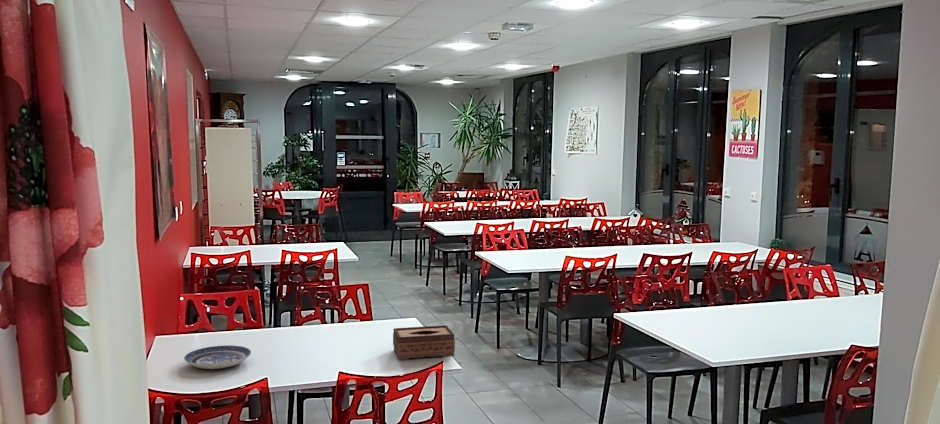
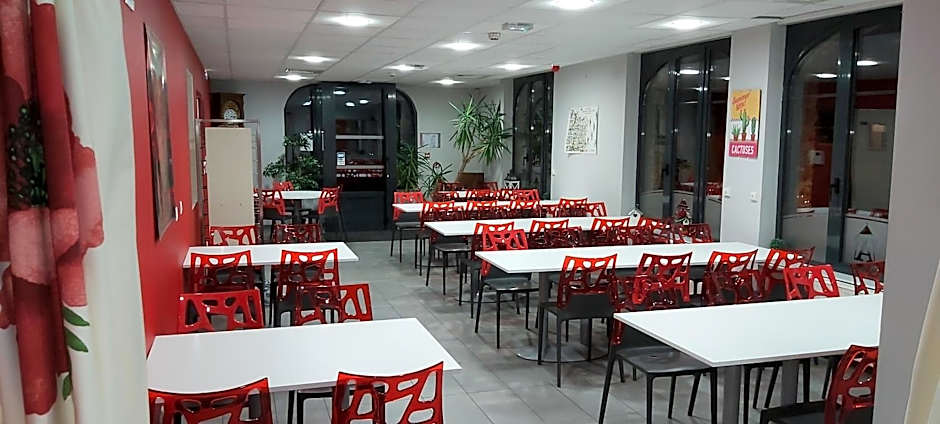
- plate (218, 359)
- tissue box (423, 342)
